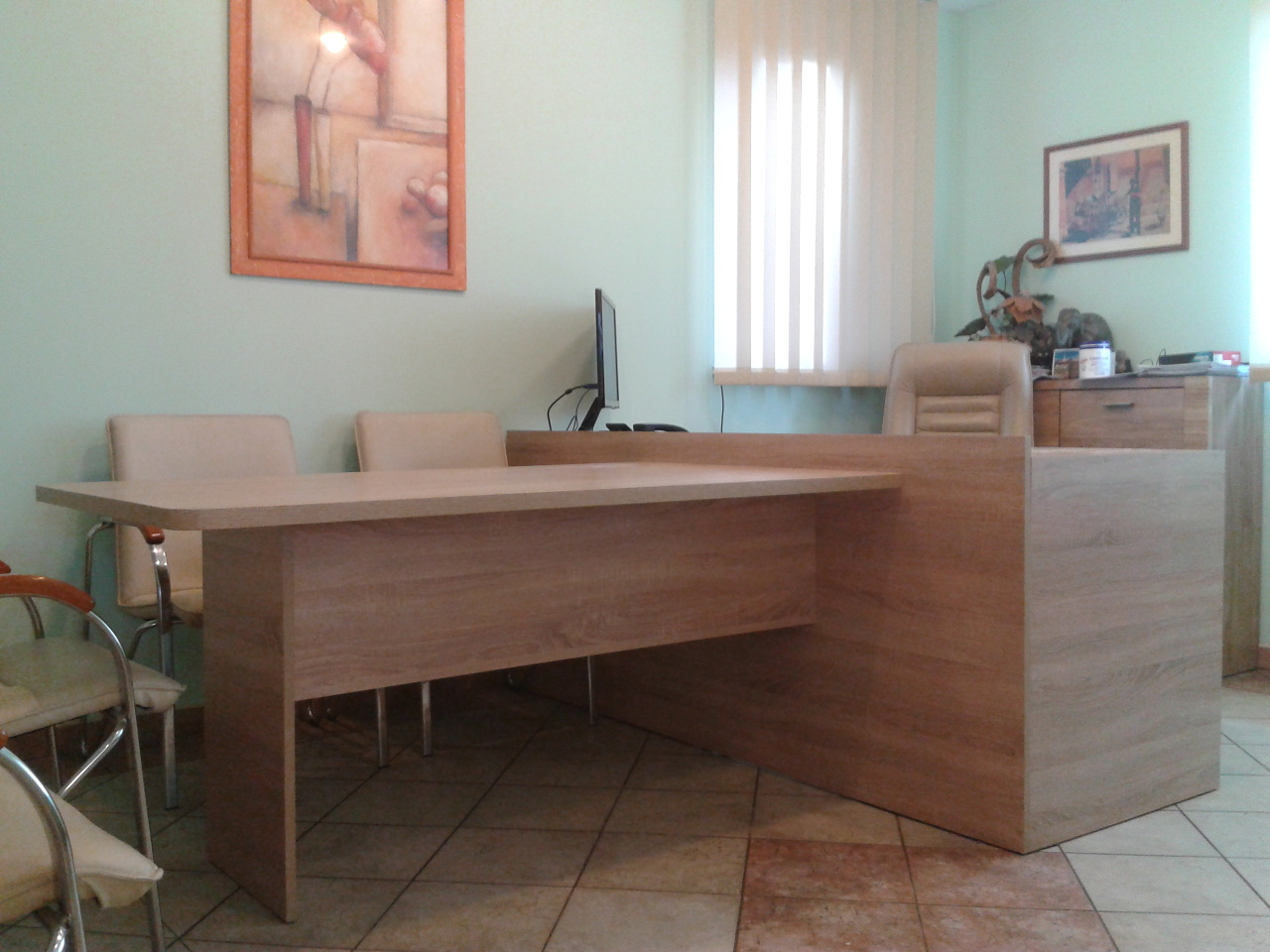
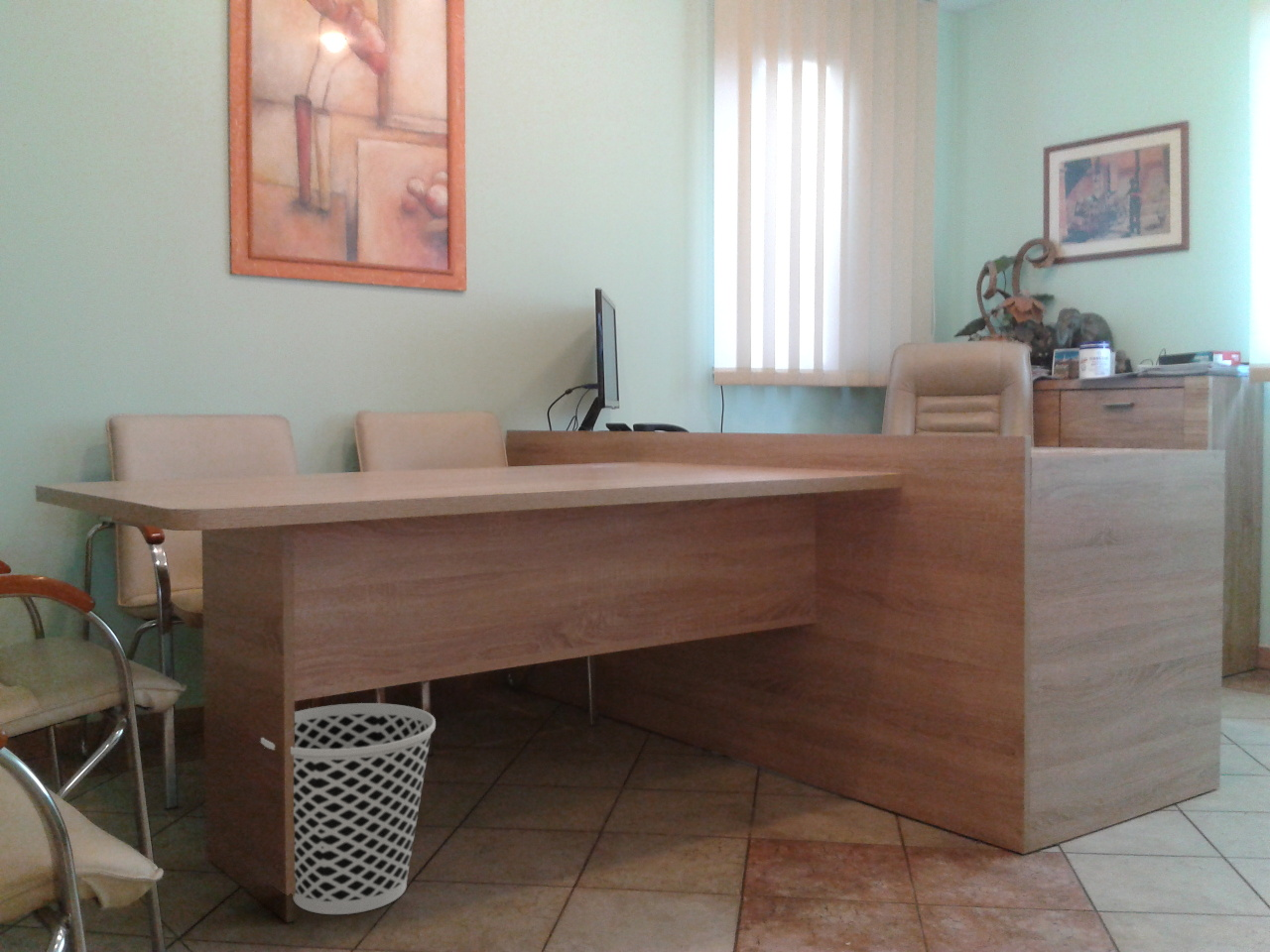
+ wastebasket (349, 807)
